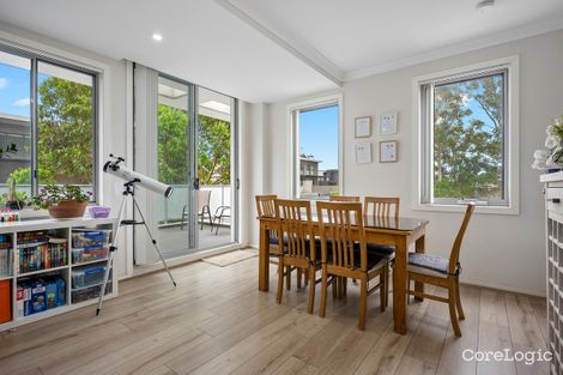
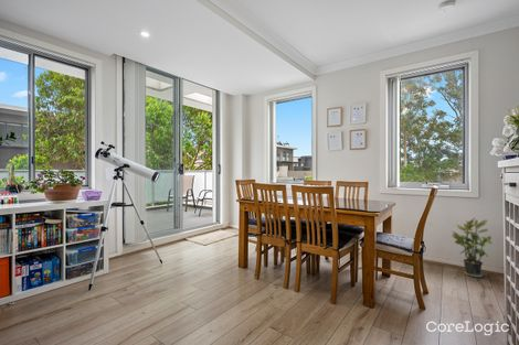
+ potted plant (470, 246)
